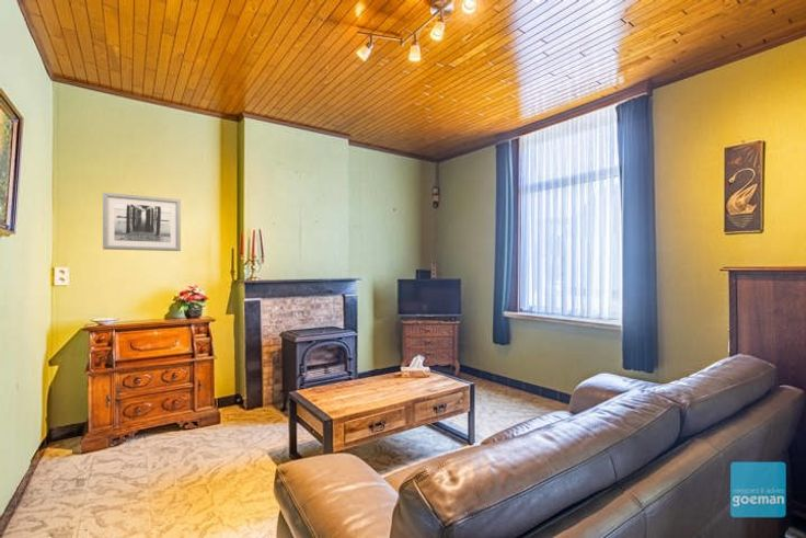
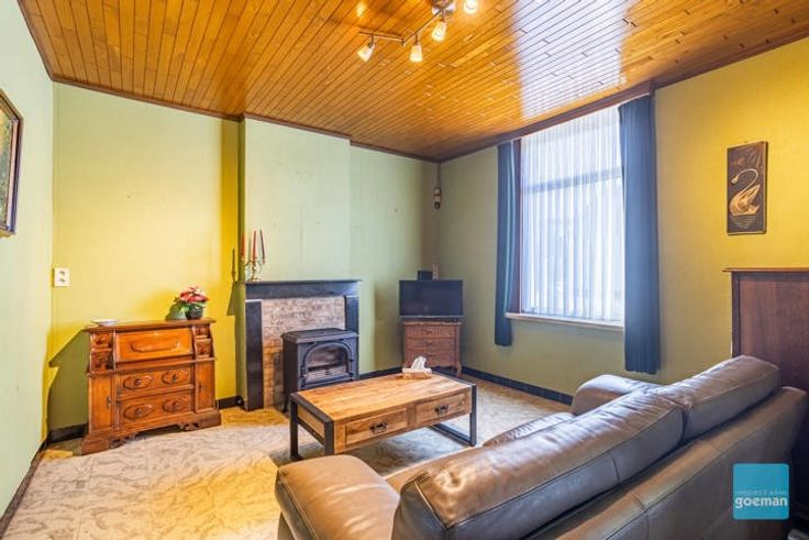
- wall art (142, 222)
